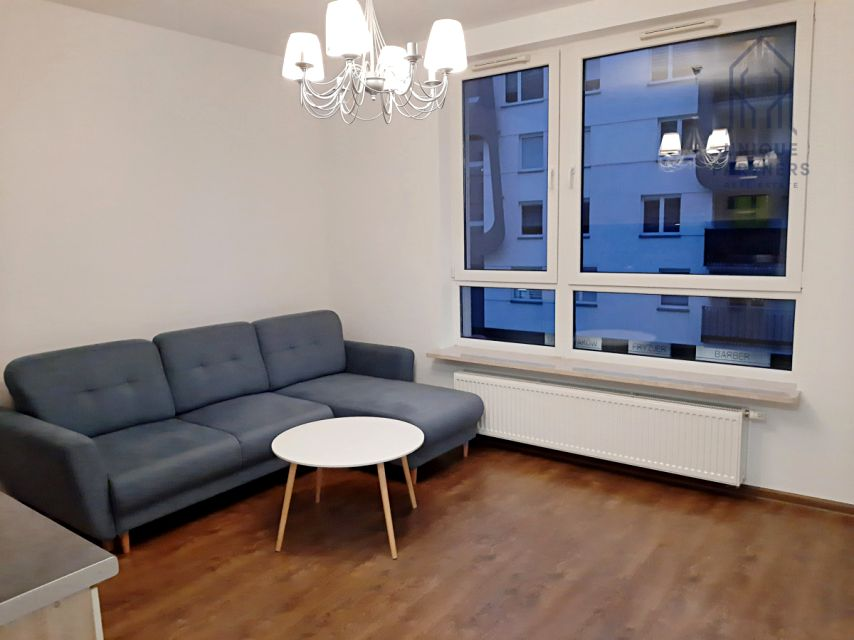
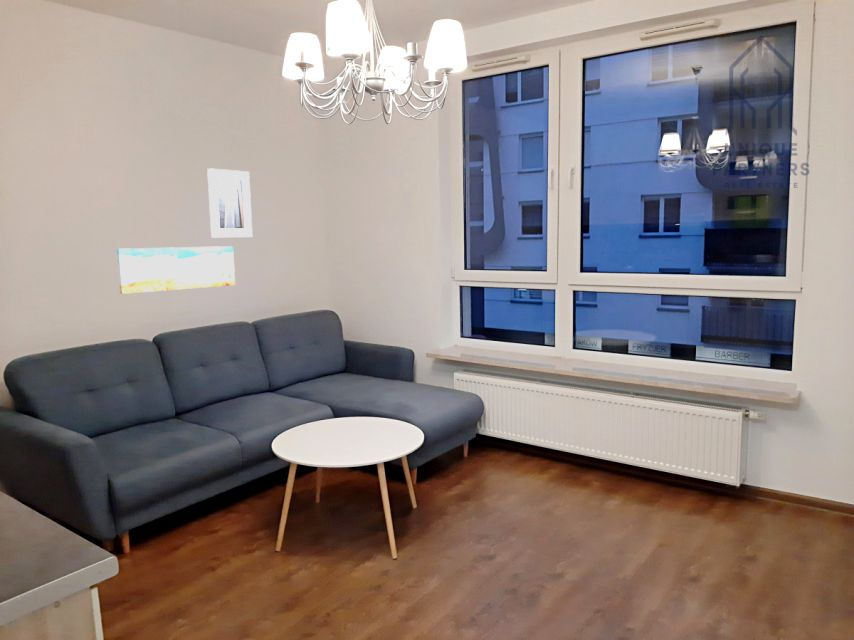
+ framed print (230, 203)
+ wall art (179, 268)
